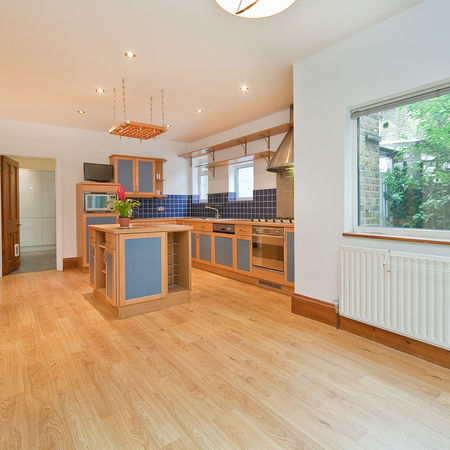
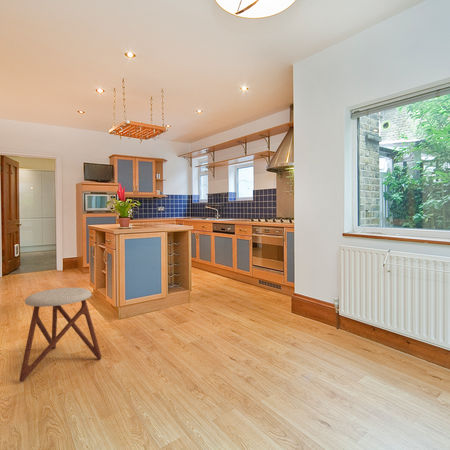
+ stool (54, 329)
